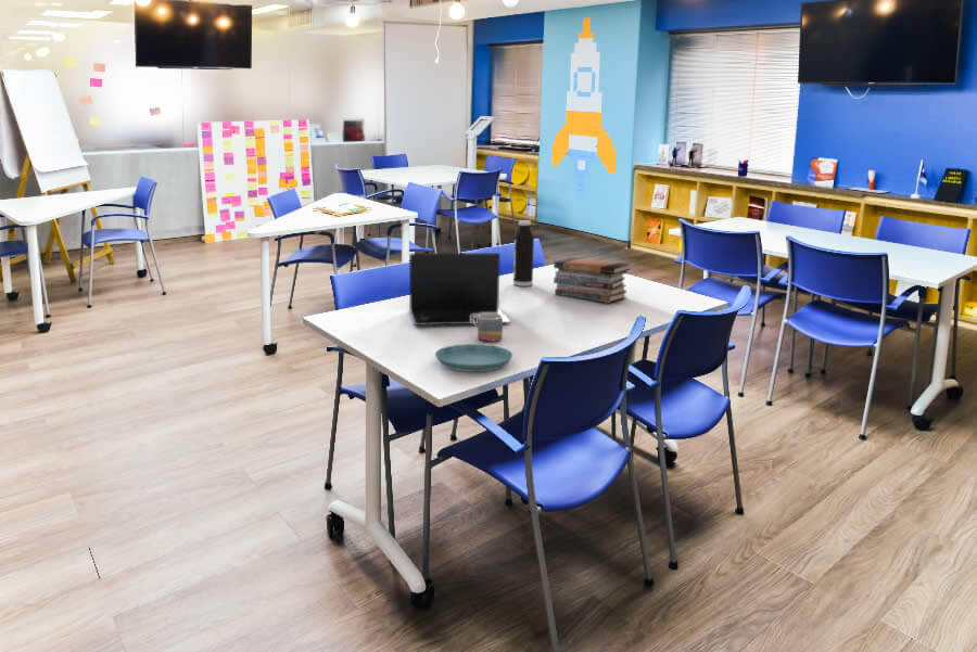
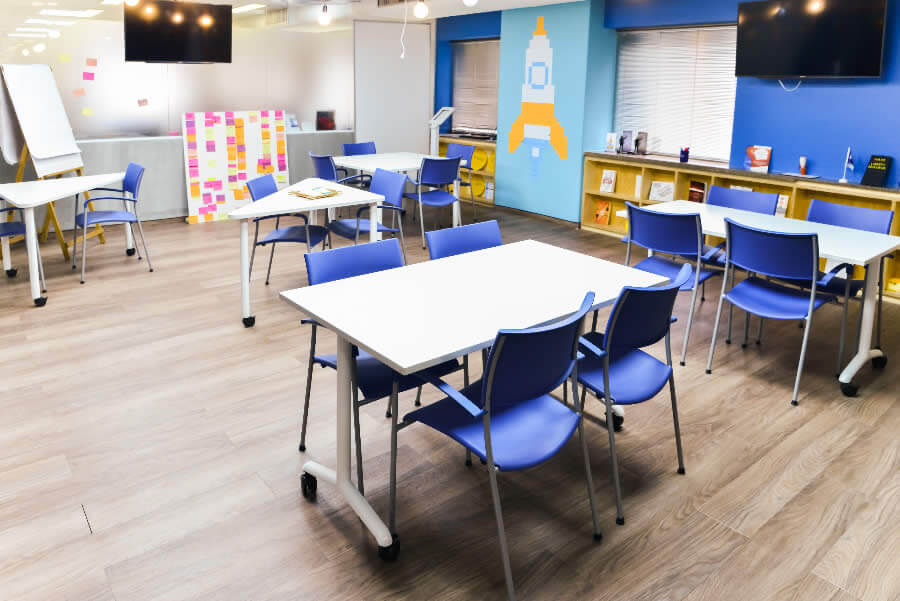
- book stack (591, 279)
- saucer (473, 358)
- mug (485, 327)
- water bottle (523, 253)
- laptop (458, 287)
